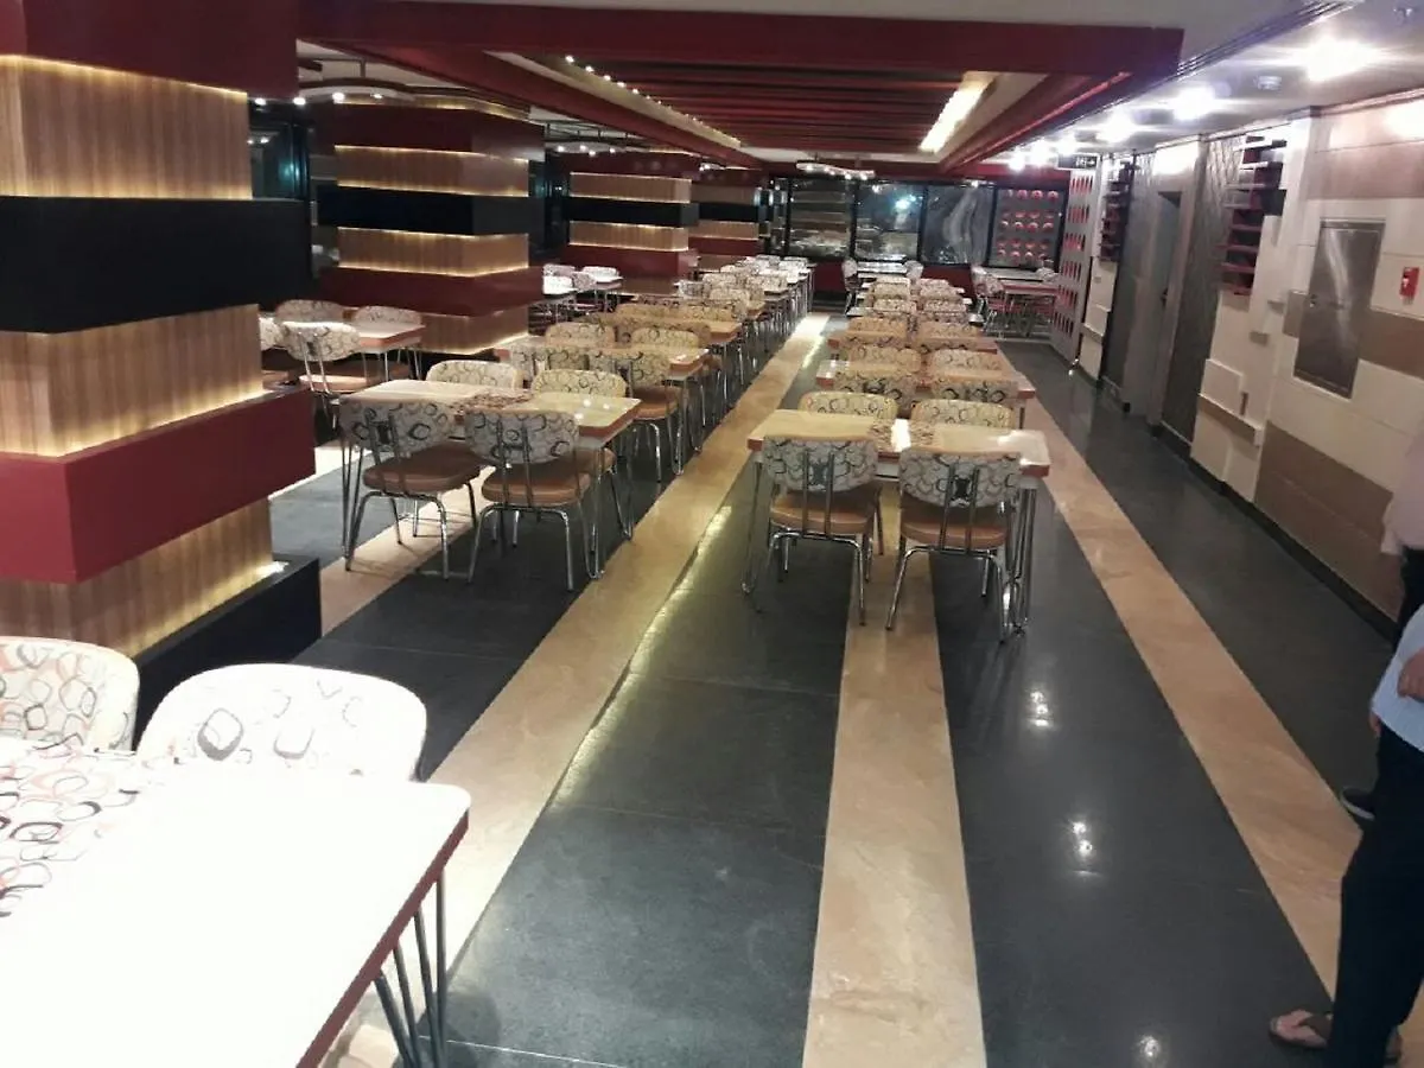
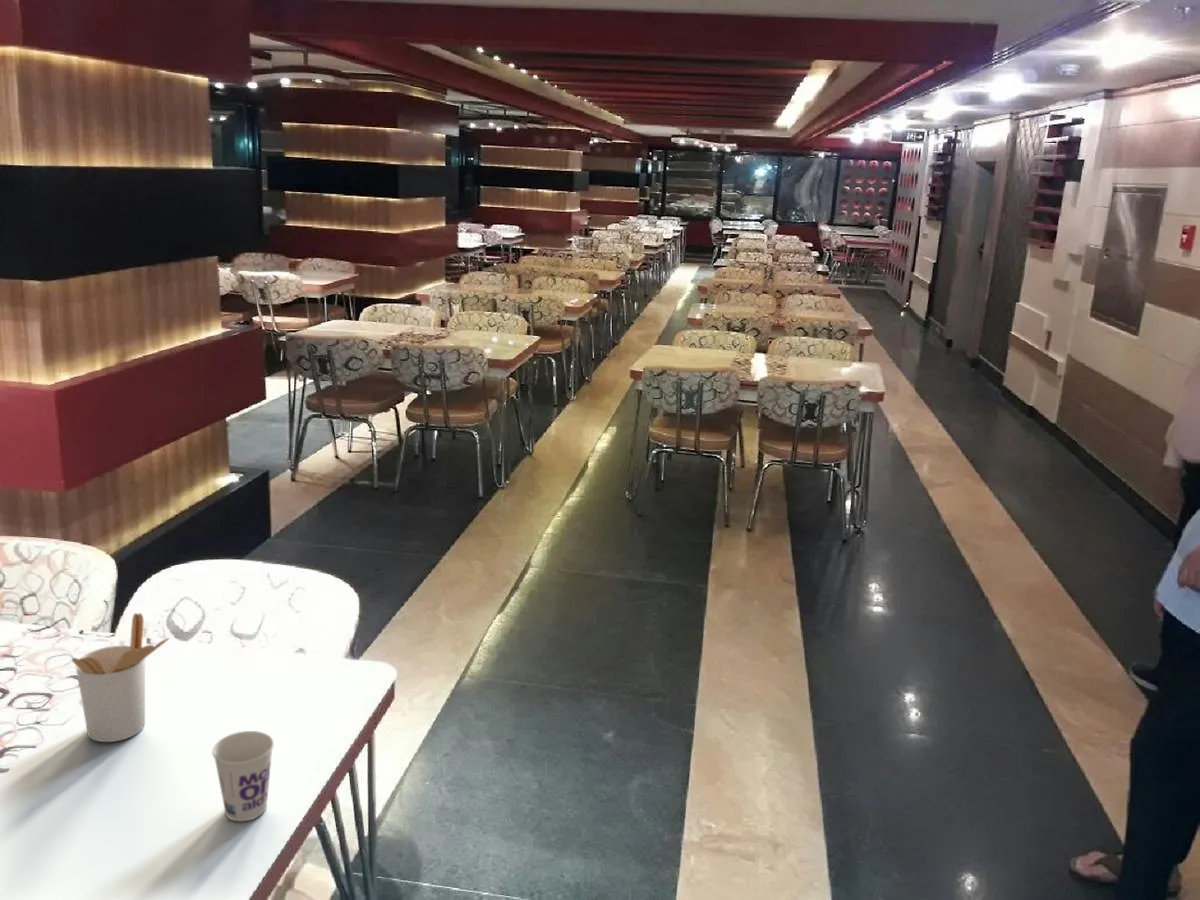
+ cup (244, 777)
+ utensil holder (124, 681)
